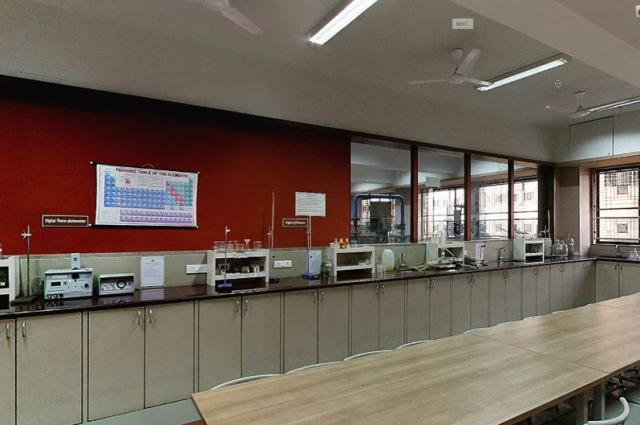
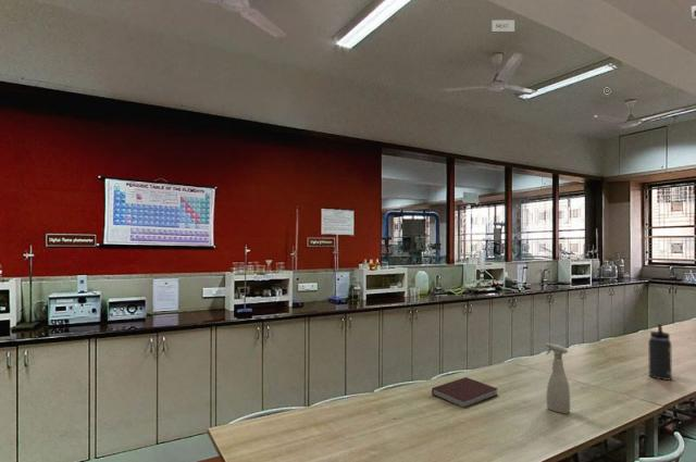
+ thermos bottle (659, 350)
+ notebook (464, 391)
+ spray bottle (558, 377)
